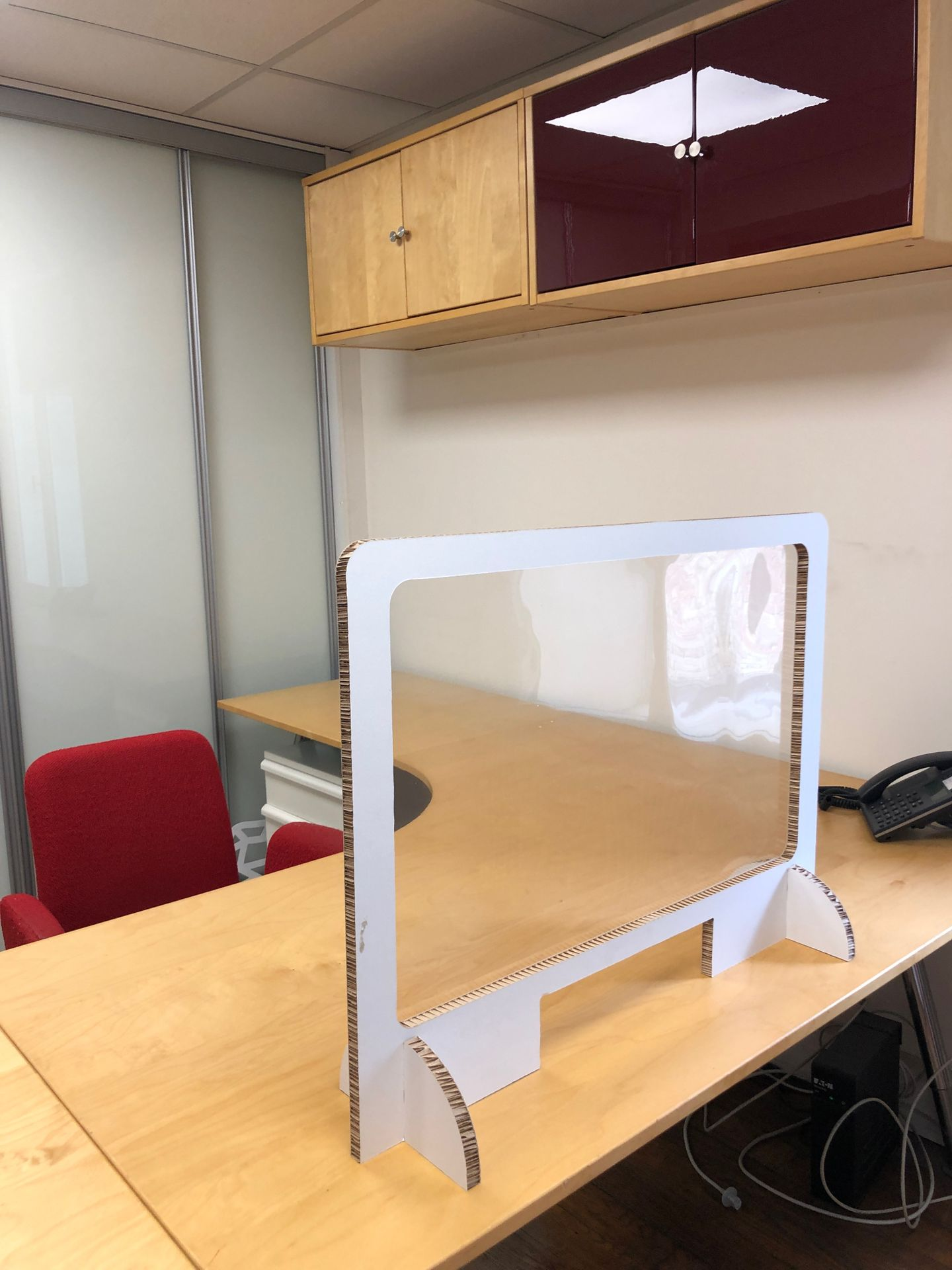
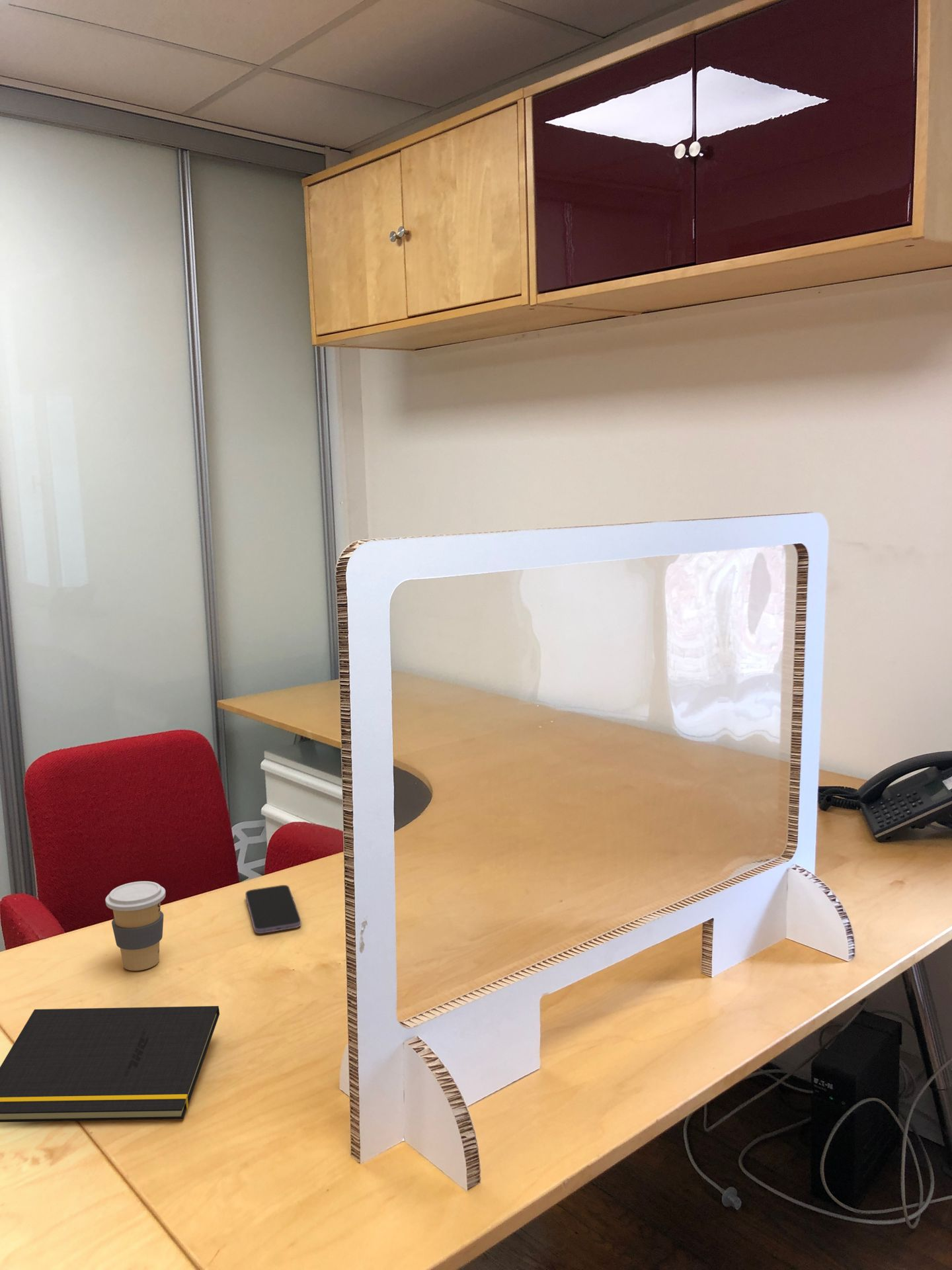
+ notepad (104, 1060)
+ smartphone (272, 908)
+ coffee cup (138, 927)
